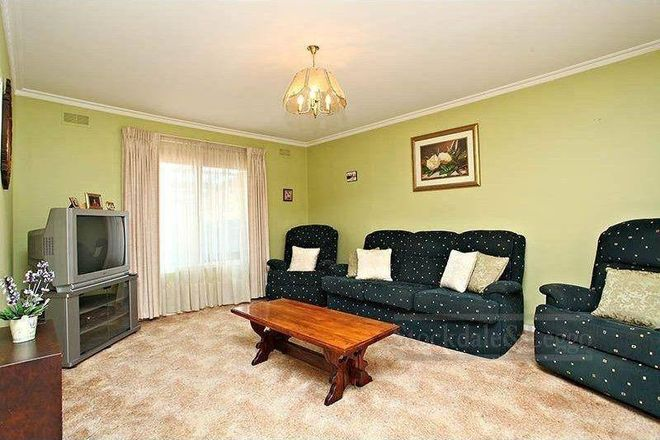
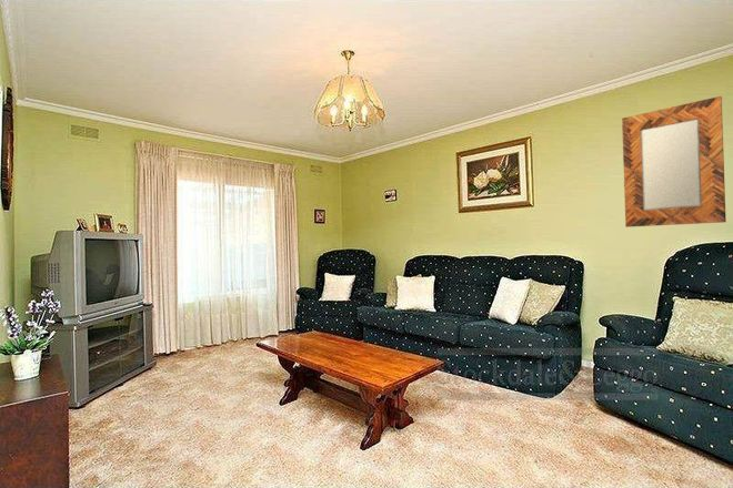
+ home mirror (670, 166)
